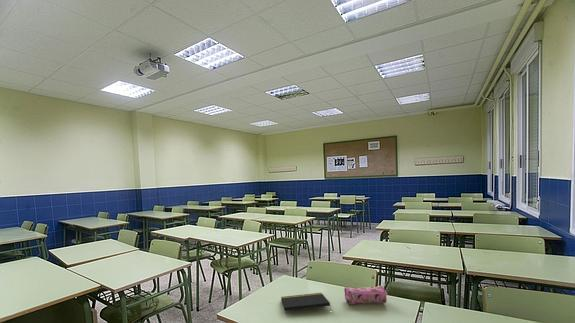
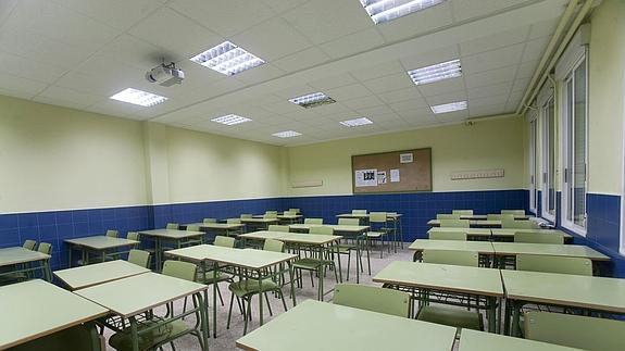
- pencil case (365, 294)
- notepad (304, 301)
